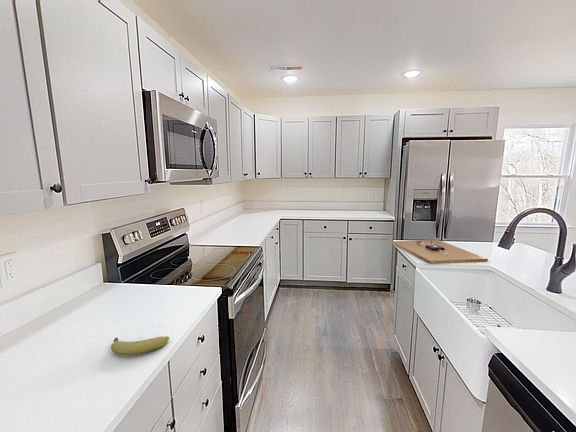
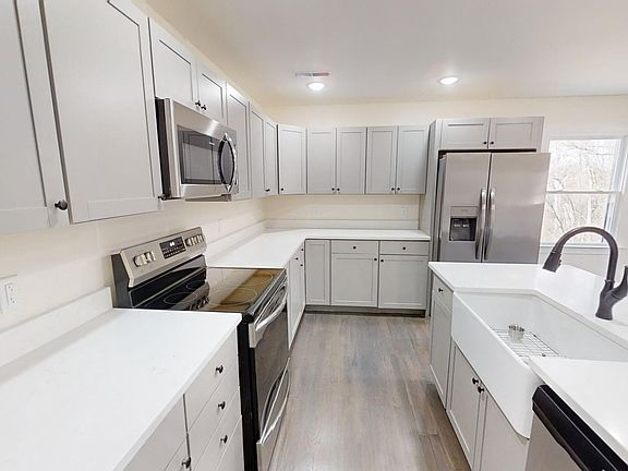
- fruit (135, 342)
- cutting board (434, 248)
